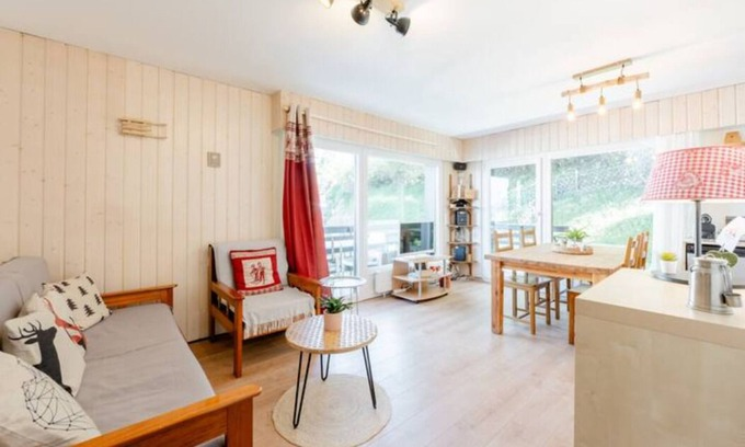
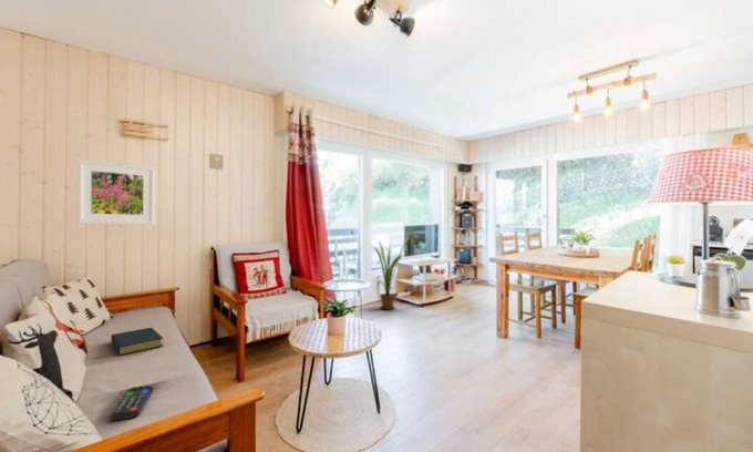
+ house plant (383, 271)
+ remote control (133, 401)
+ hardback book (136, 340)
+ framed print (117, 193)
